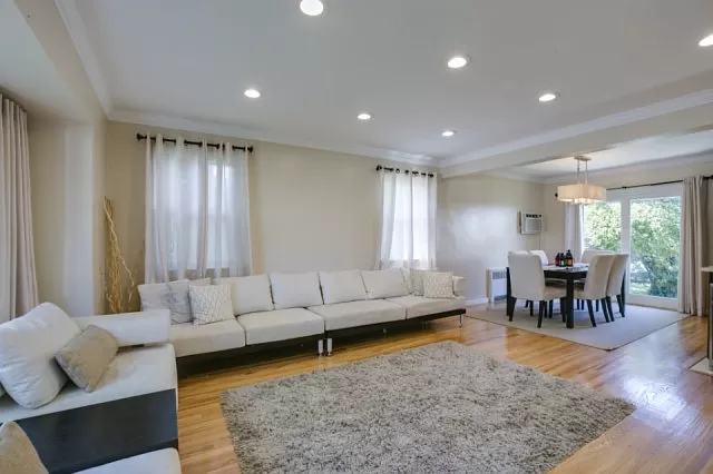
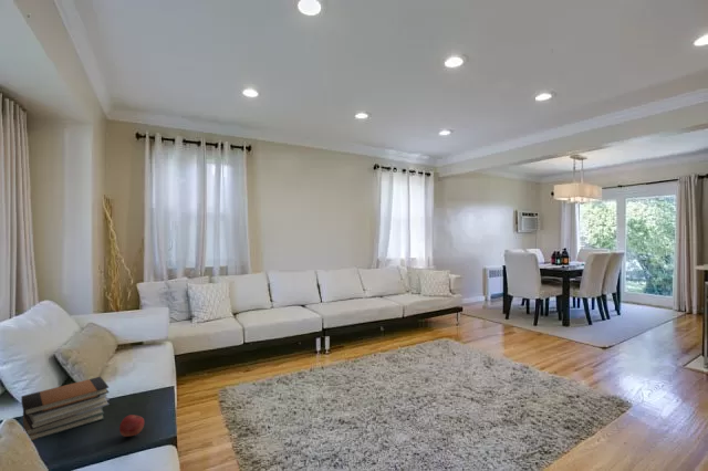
+ apple (132, 425)
+ book stack (66, 407)
